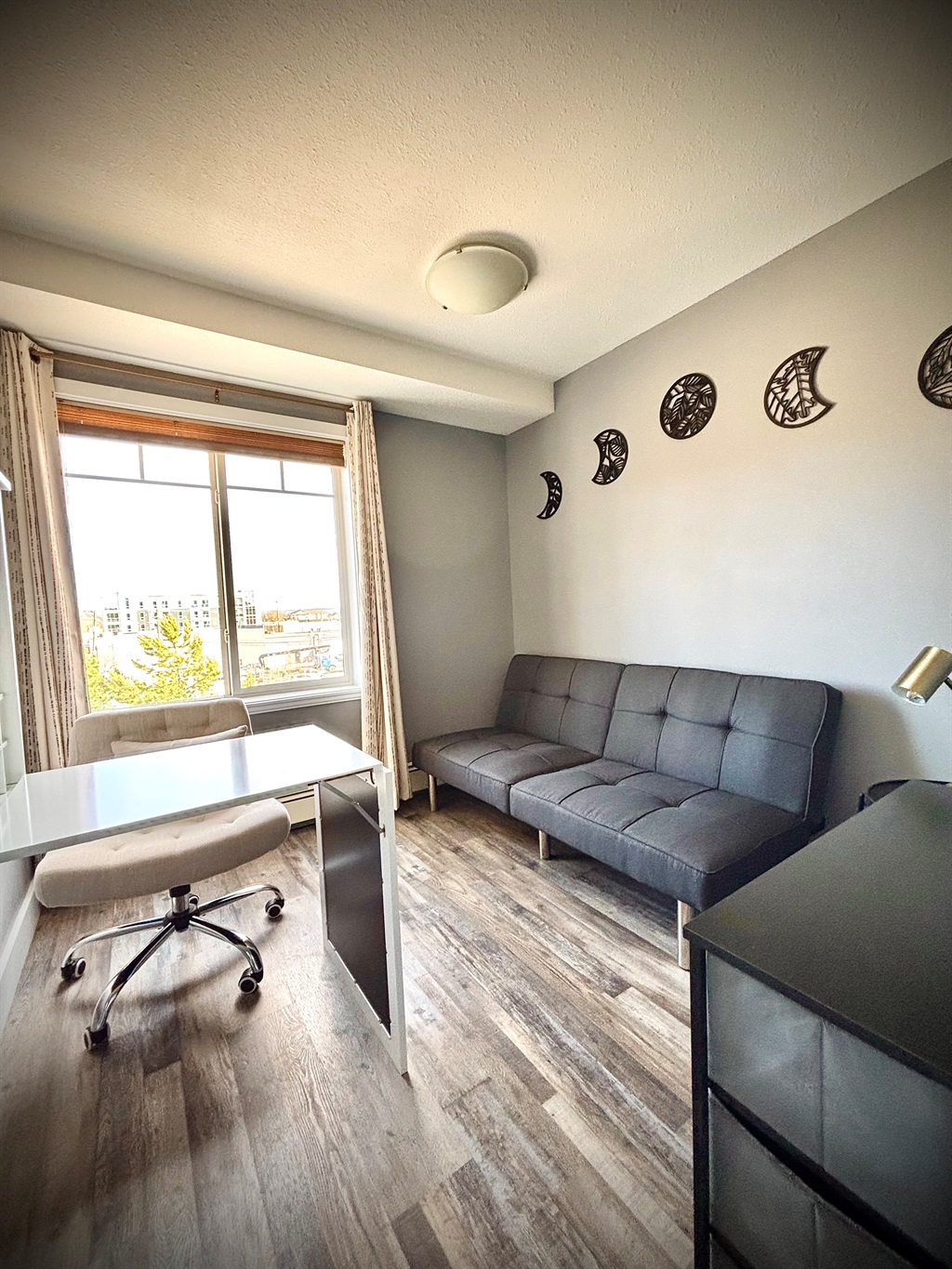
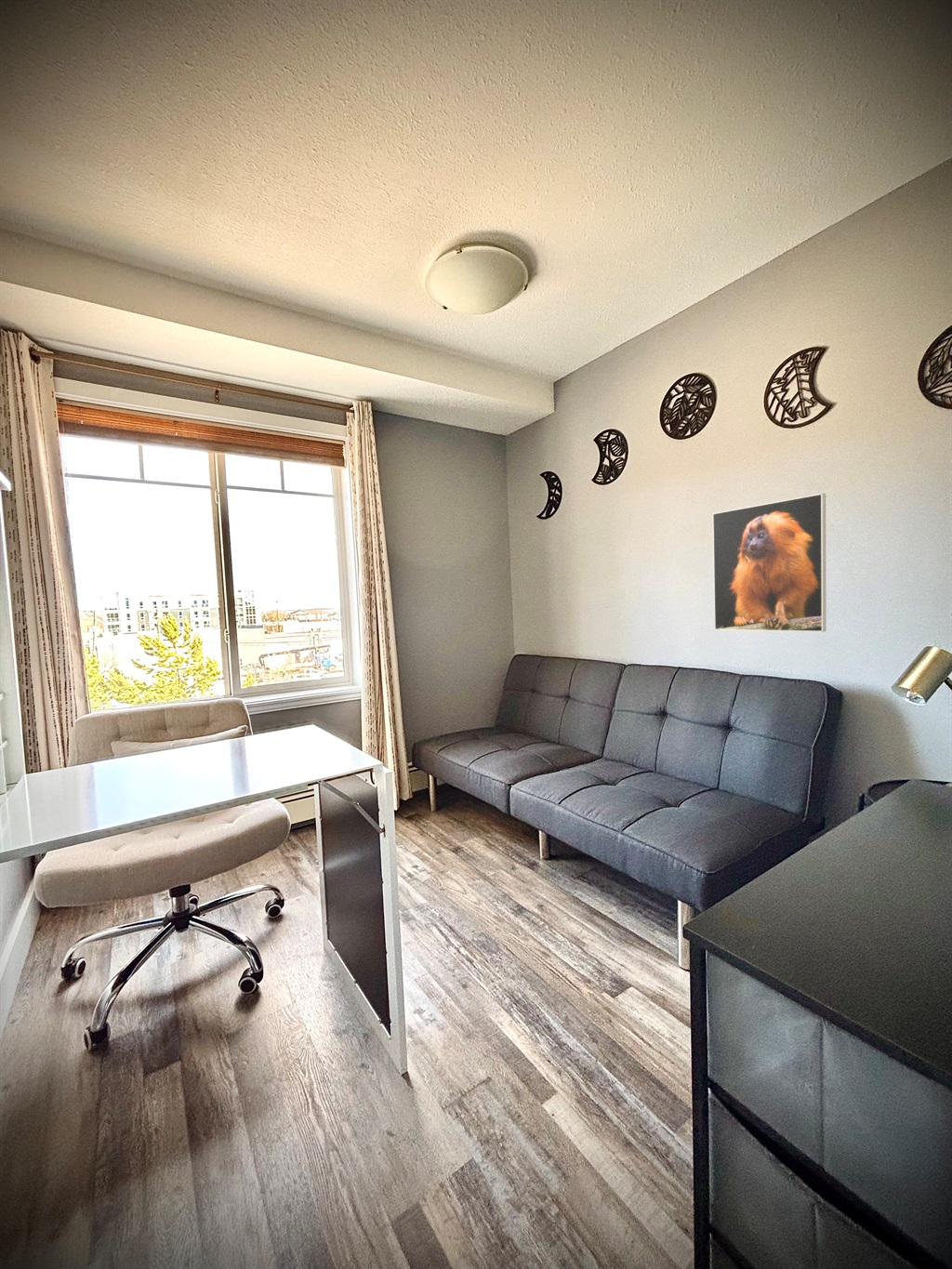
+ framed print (764, 568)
